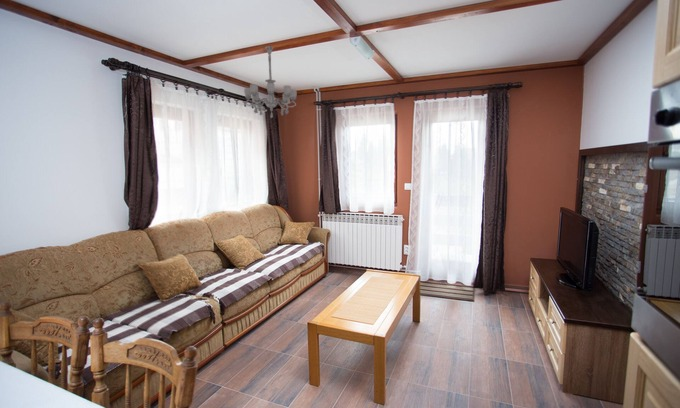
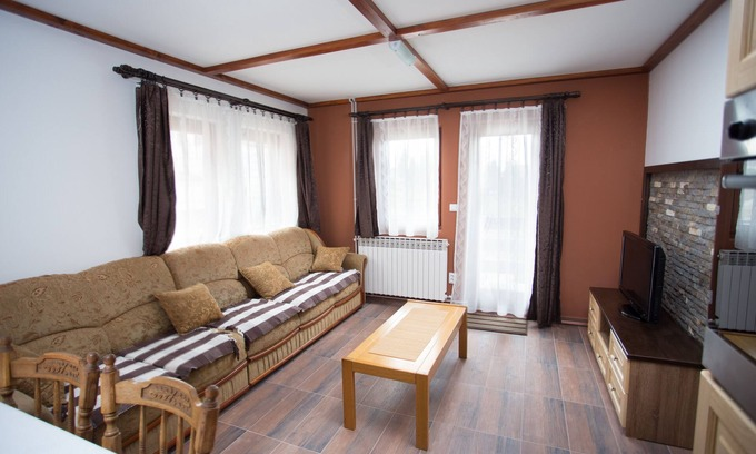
- chandelier (270, 83)
